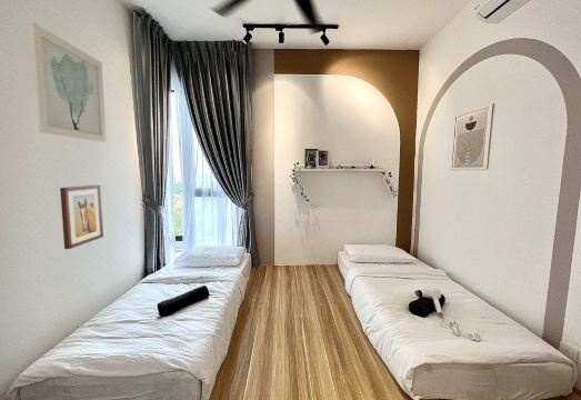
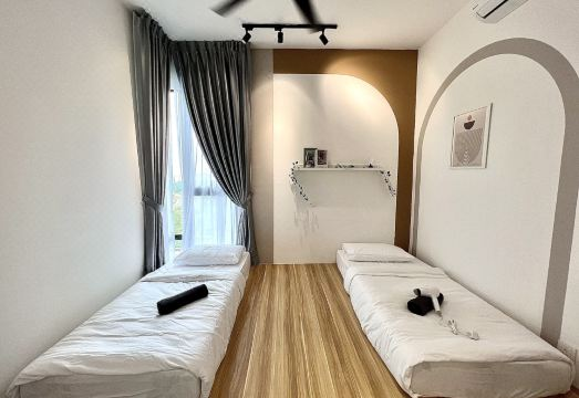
- wall art (83, 214)
- wall art (74, 92)
